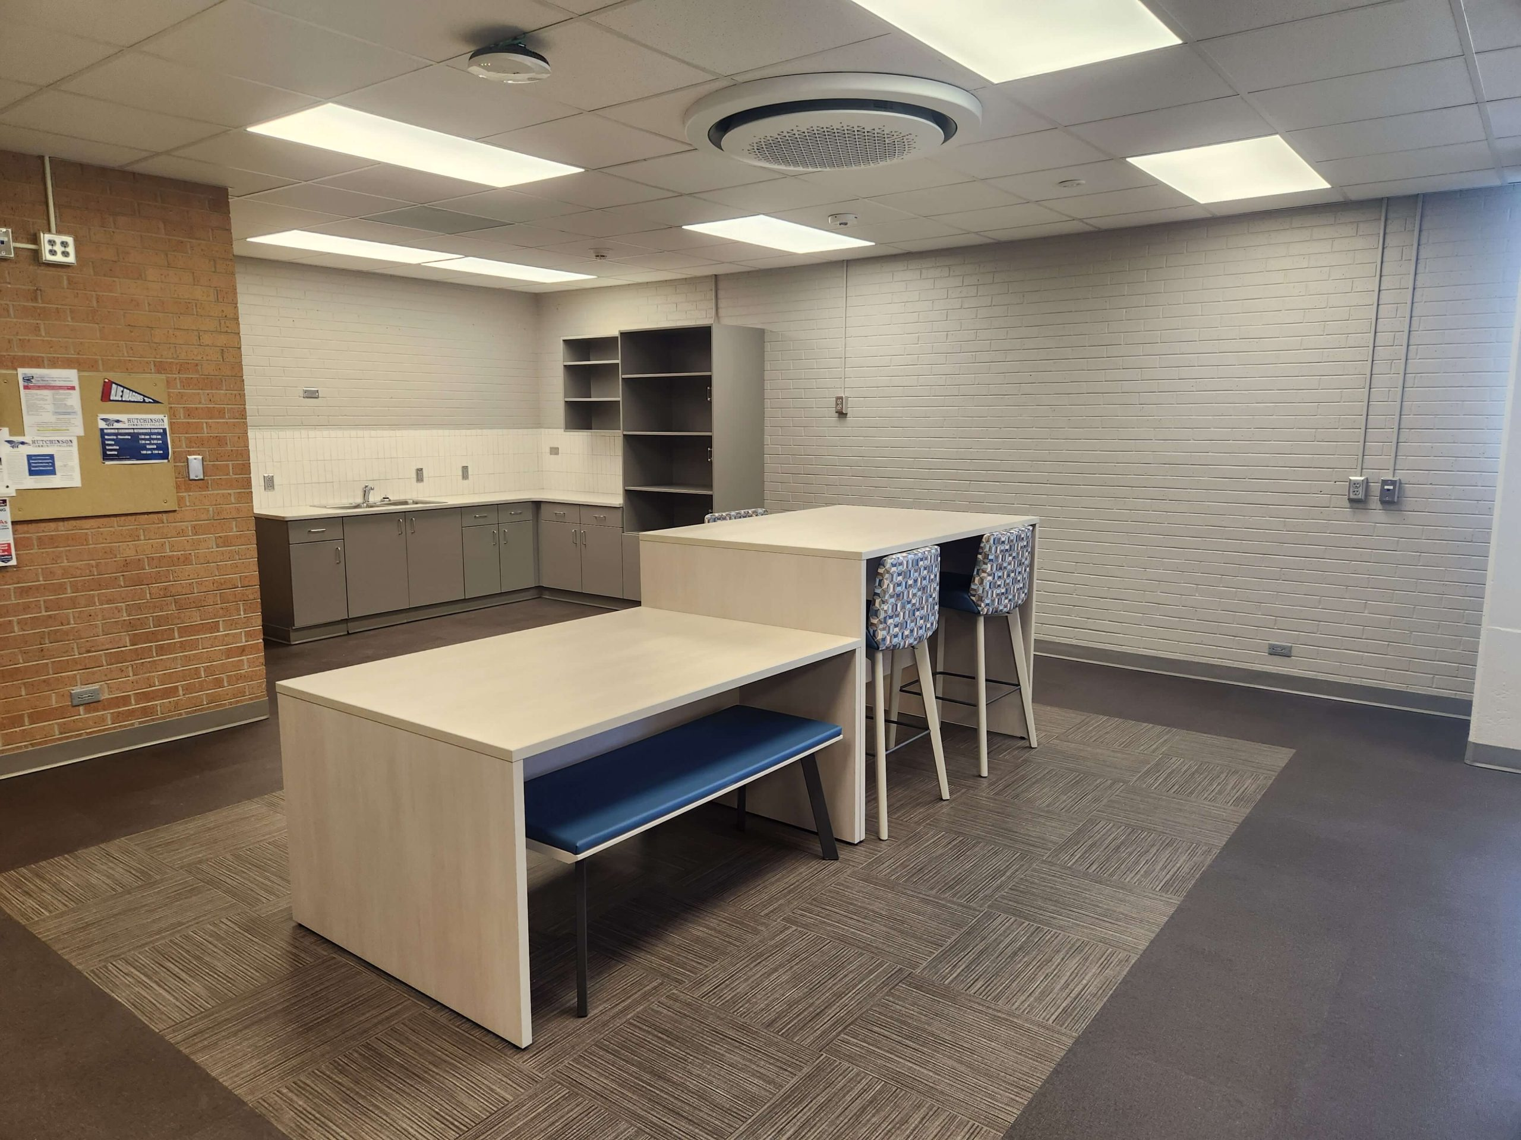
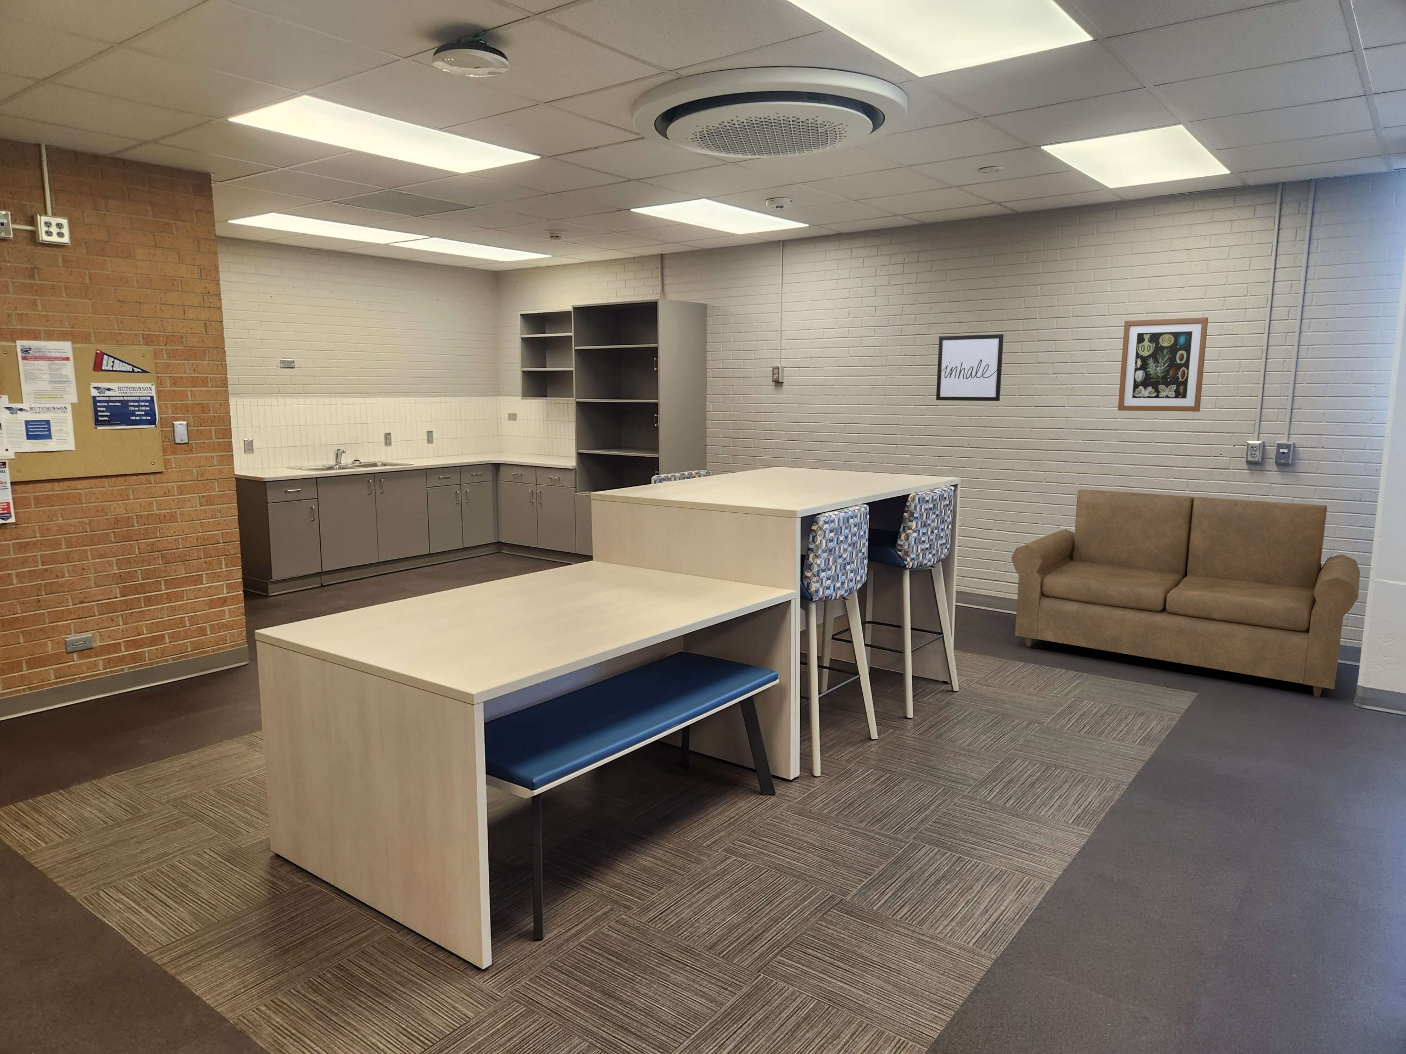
+ sofa (1178, 579)
+ wall art (1161, 365)
+ wall art (969, 368)
